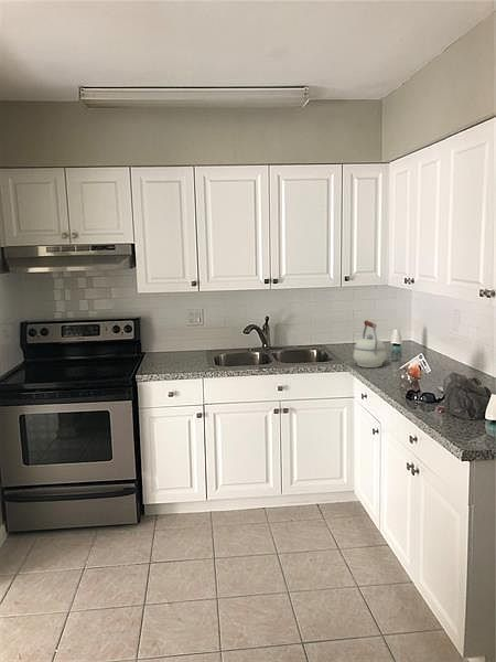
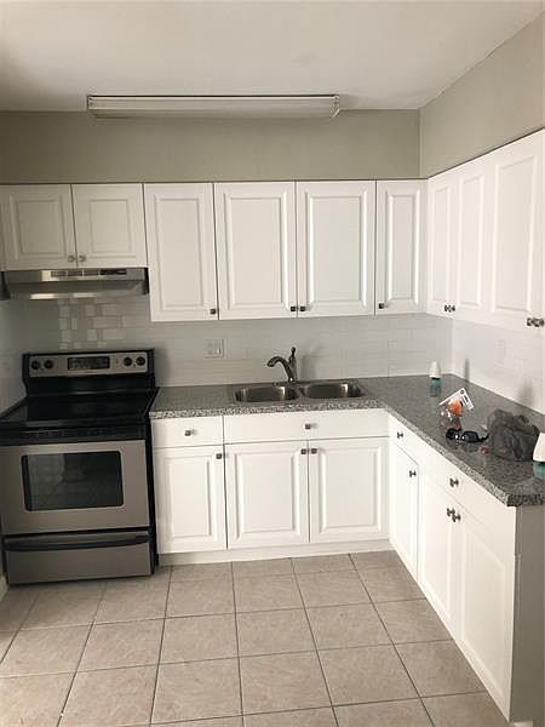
- kettle (368, 342)
